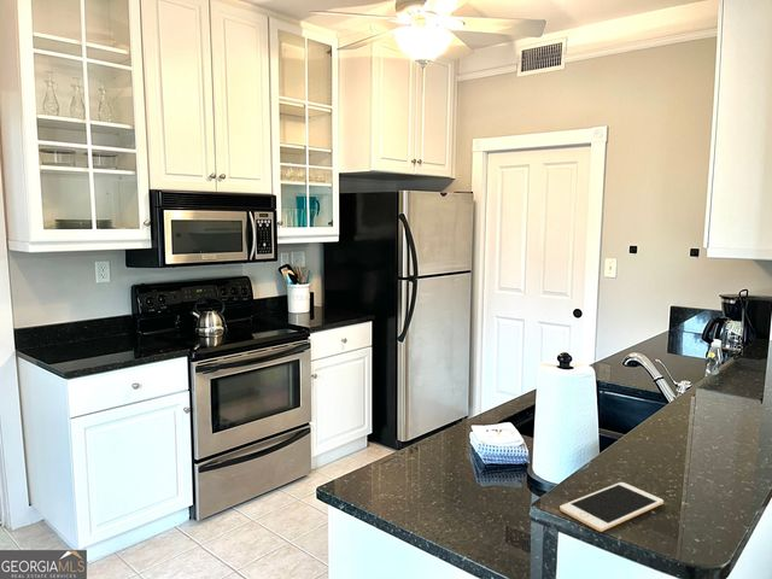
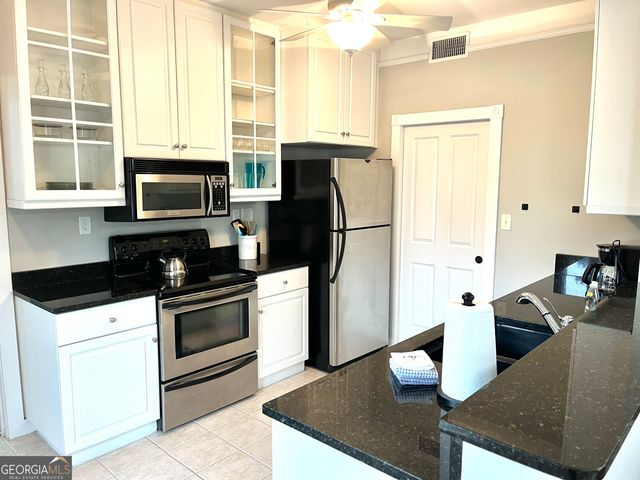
- cell phone (612, 504)
